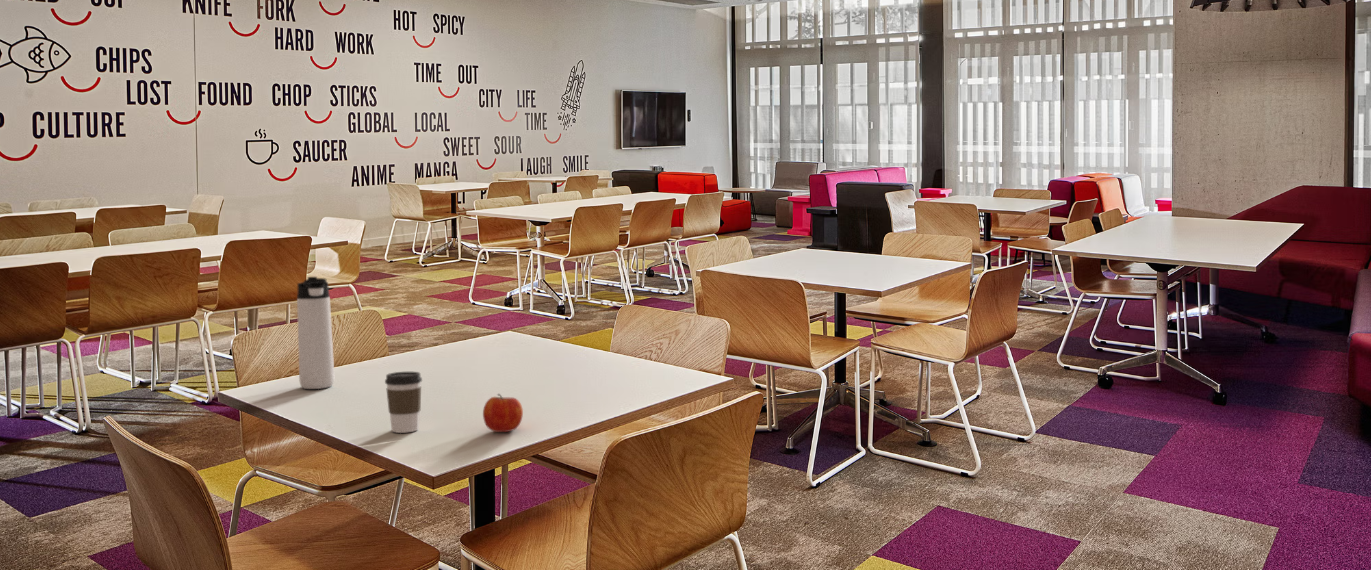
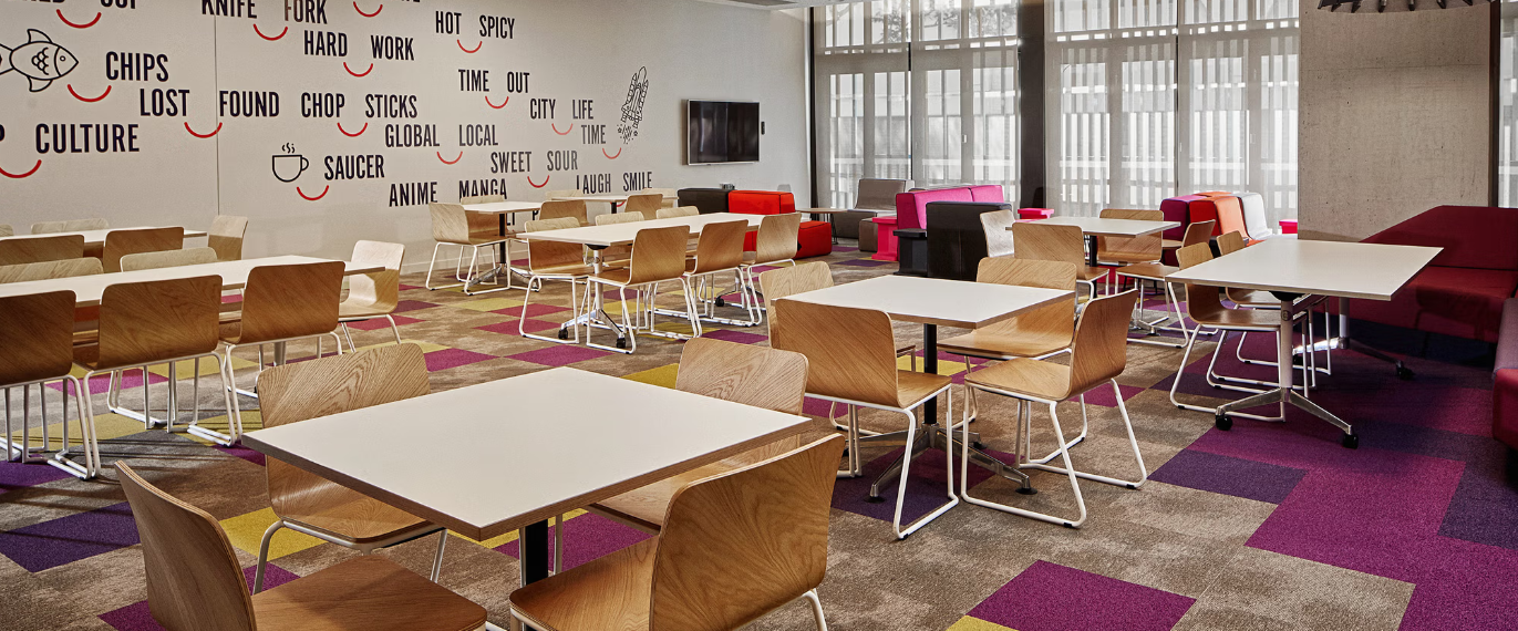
- coffee cup (404, 402)
- thermos bottle (316, 332)
- fruit (502, 411)
